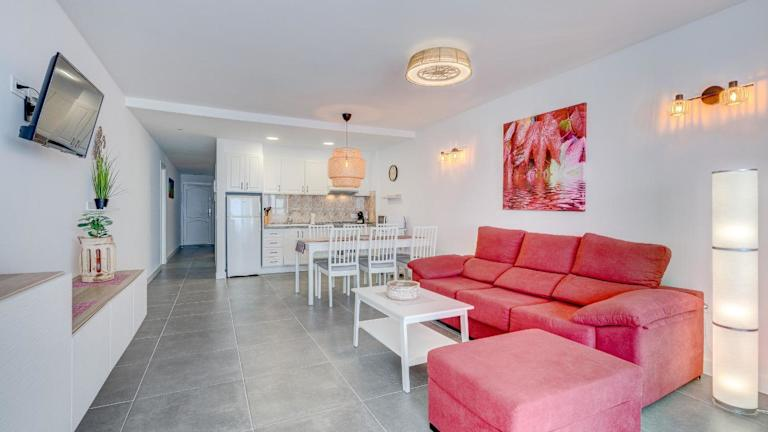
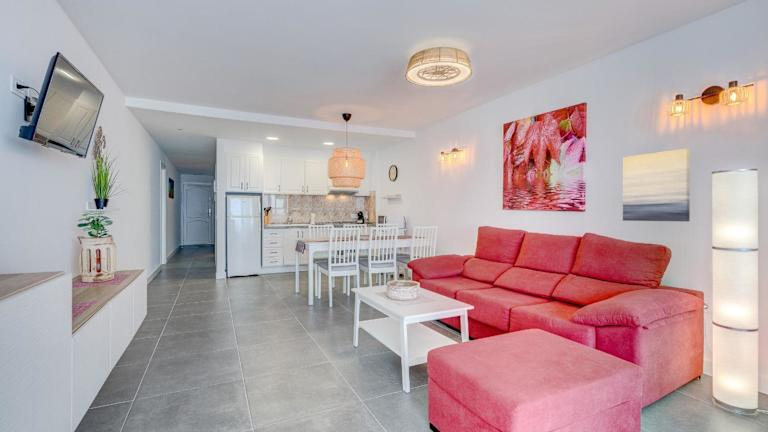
+ wall art (653, 187)
